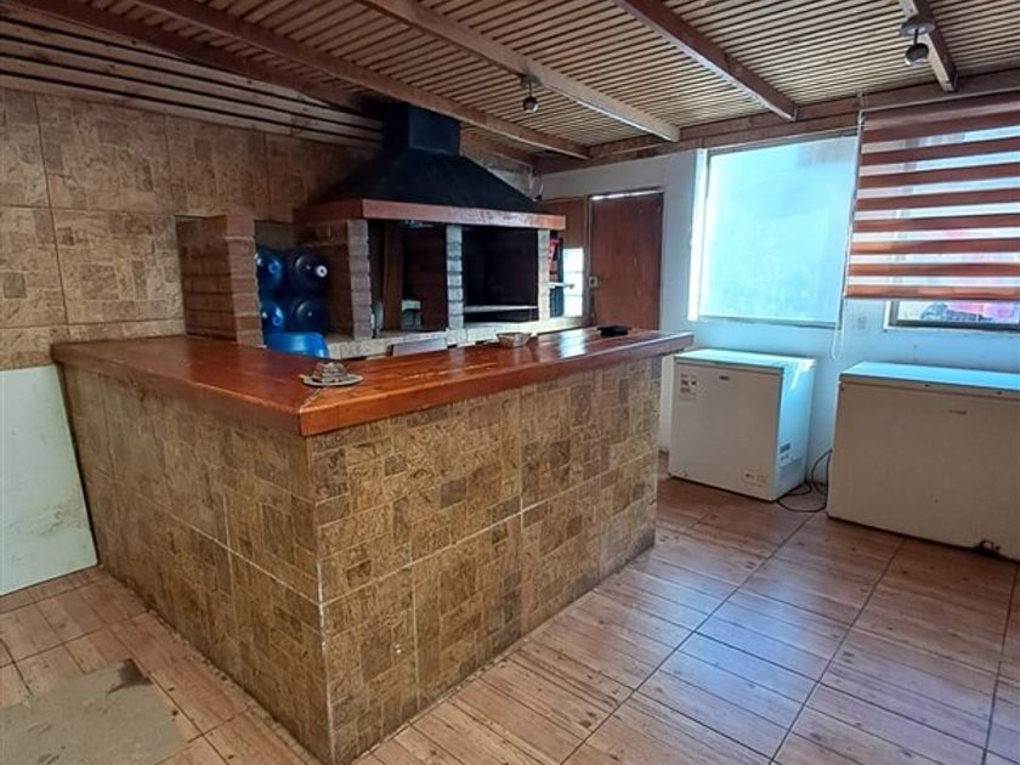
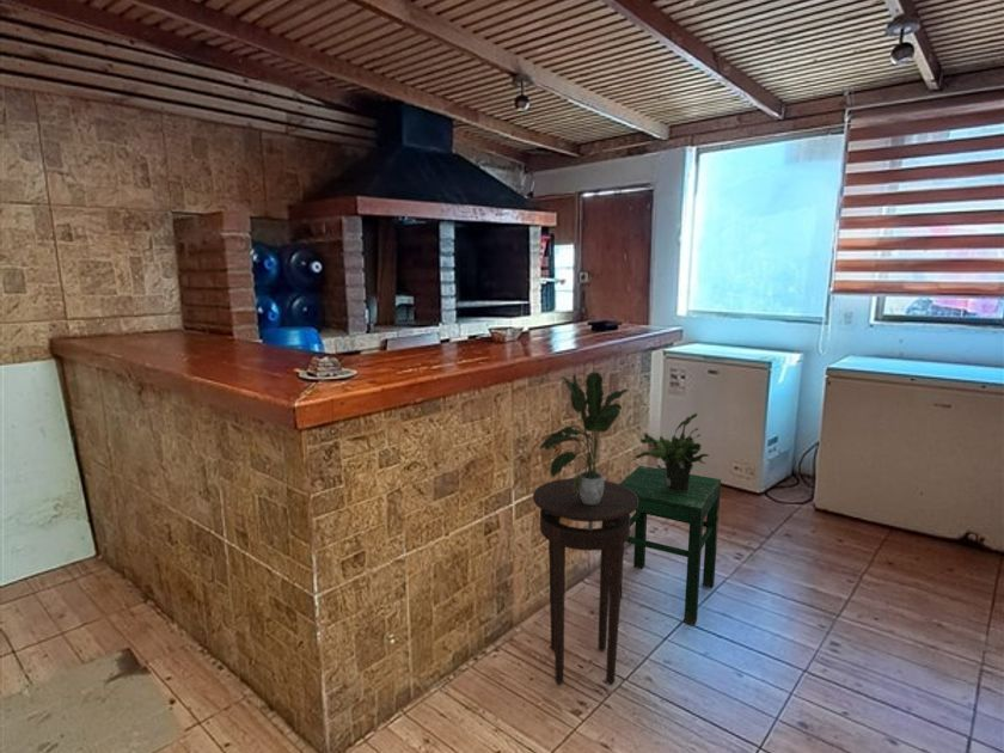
+ stool (661, 544)
+ potted plant (674, 449)
+ stool (600, 583)
+ potted plant (584, 434)
